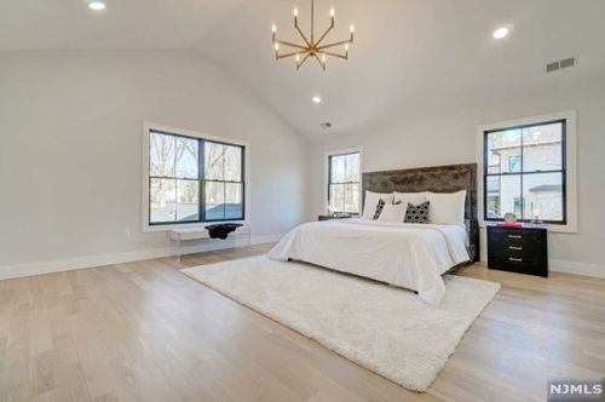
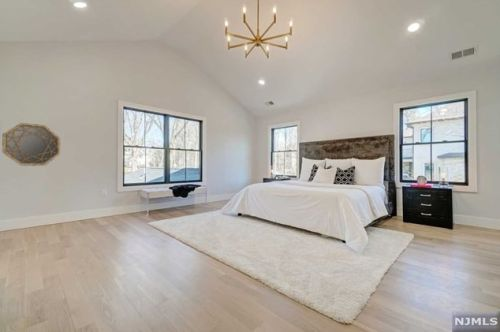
+ home mirror (33, 144)
